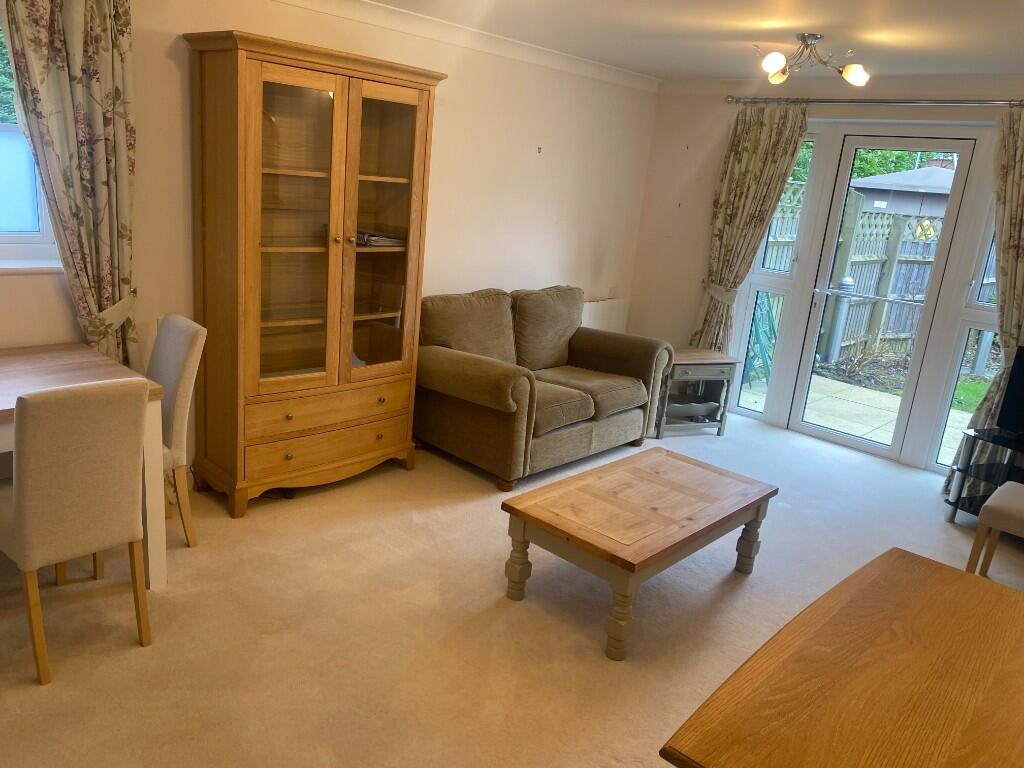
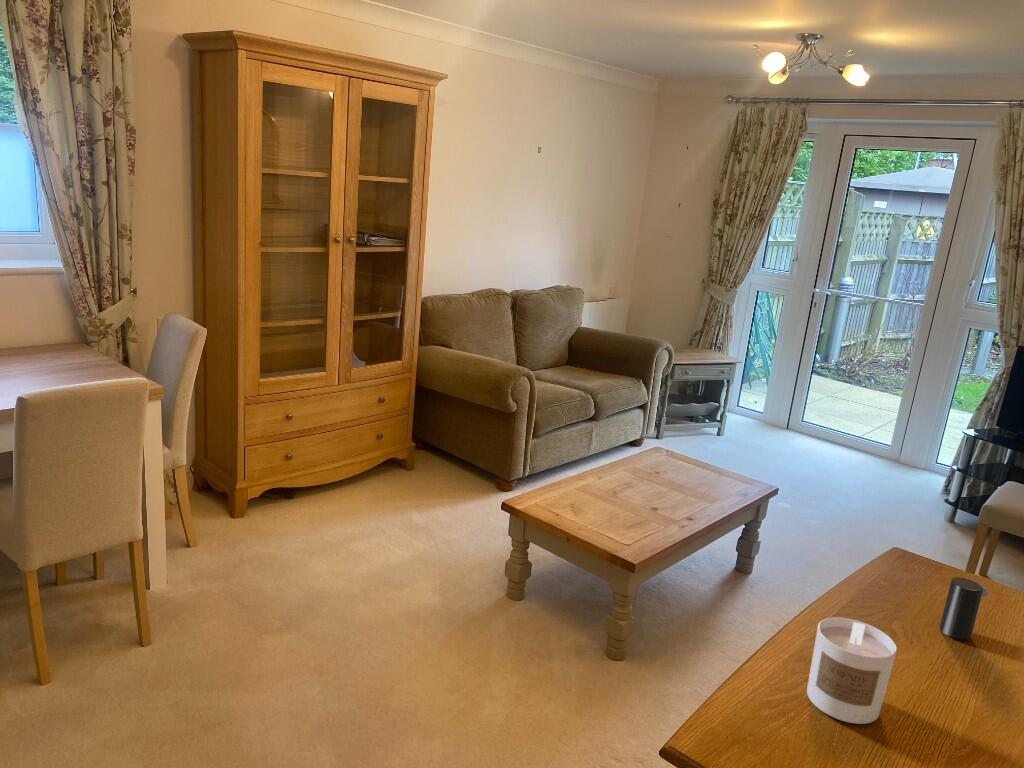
+ candle (850, 663)
+ cup (964, 606)
